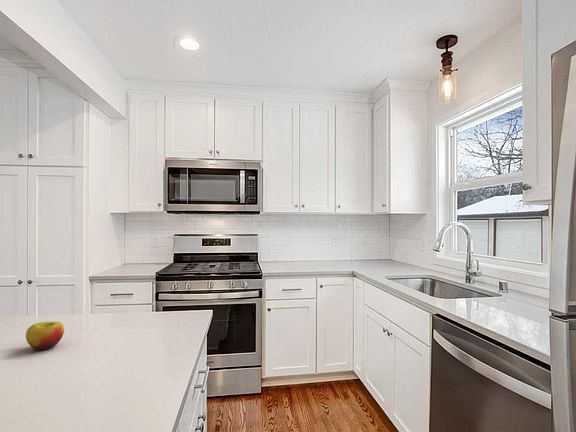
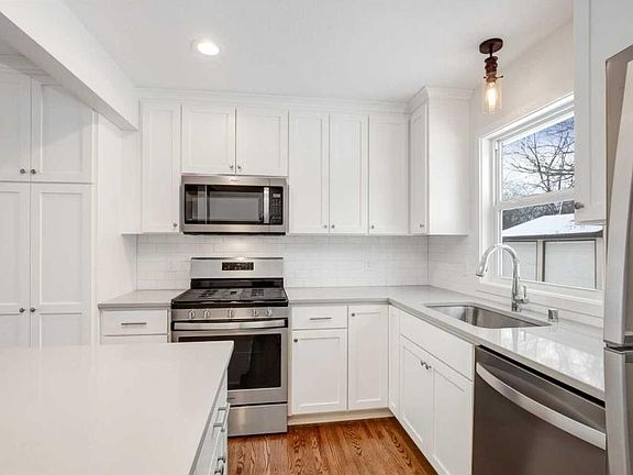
- apple (45, 334)
